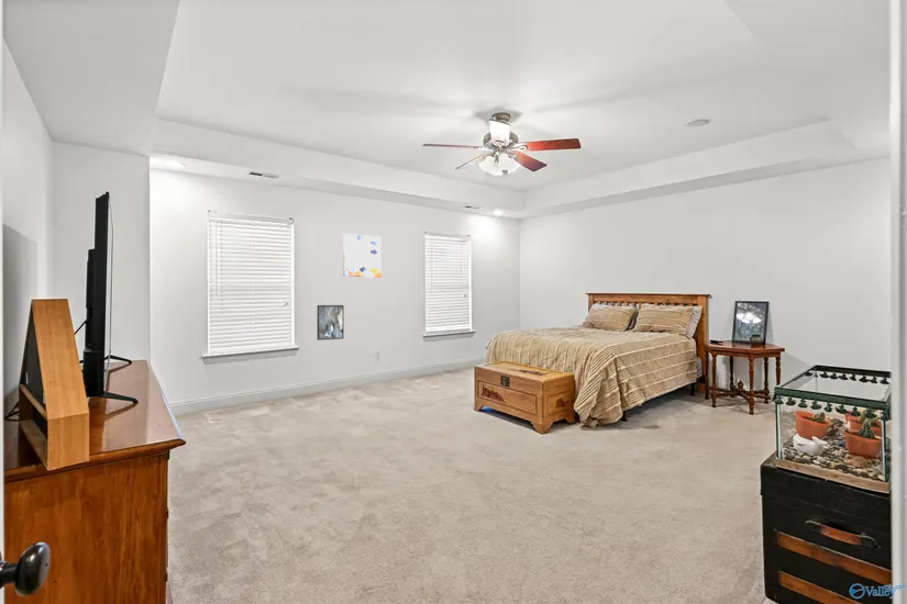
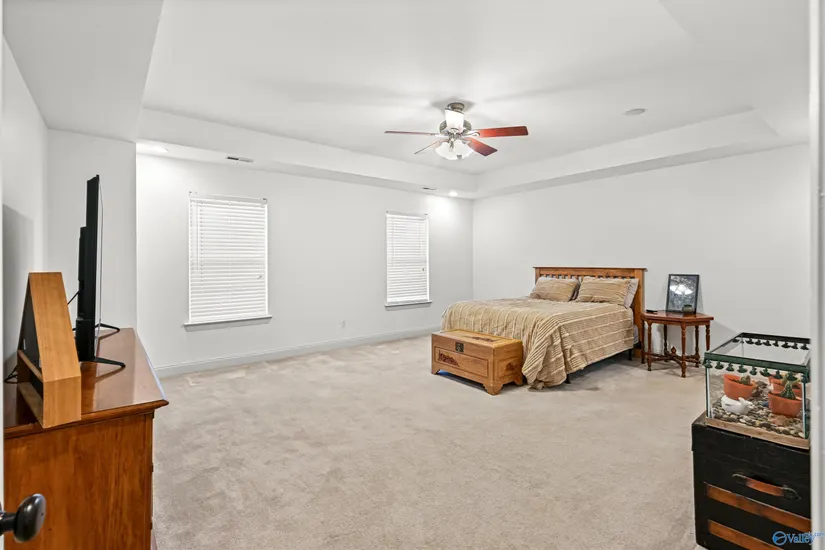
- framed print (330, 322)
- wall art (362, 256)
